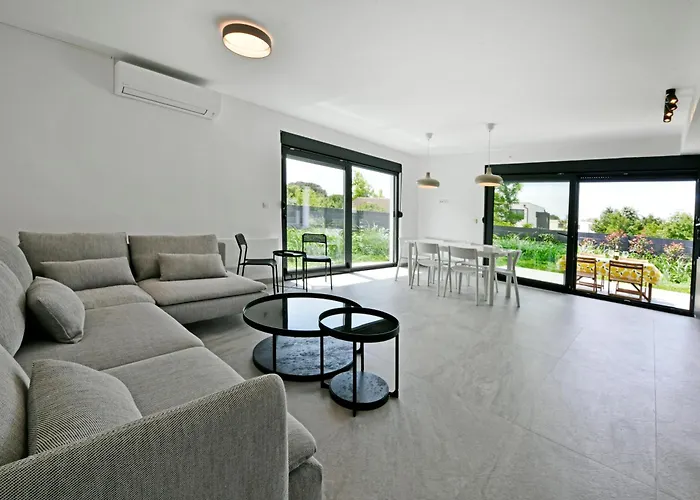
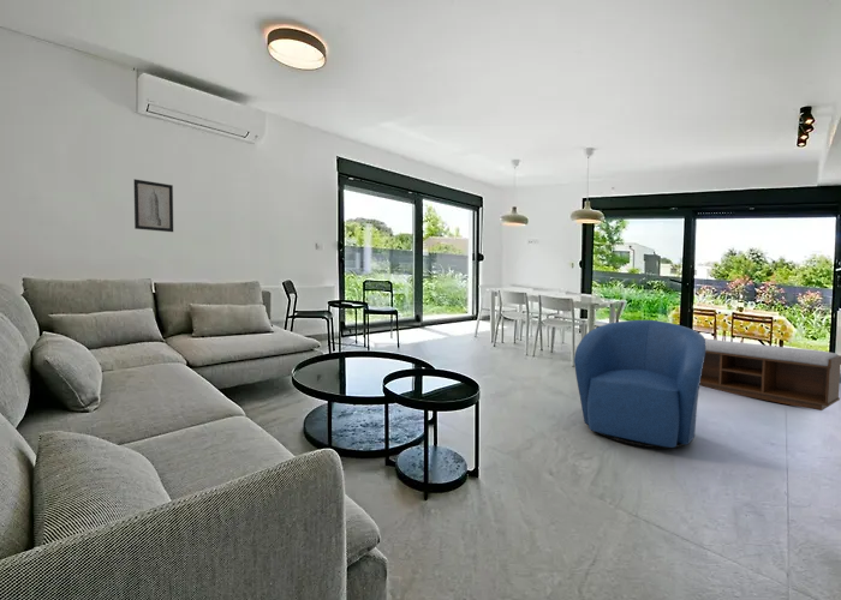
+ wall art (154, 206)
+ armchair (639, 376)
+ bench (747, 368)
